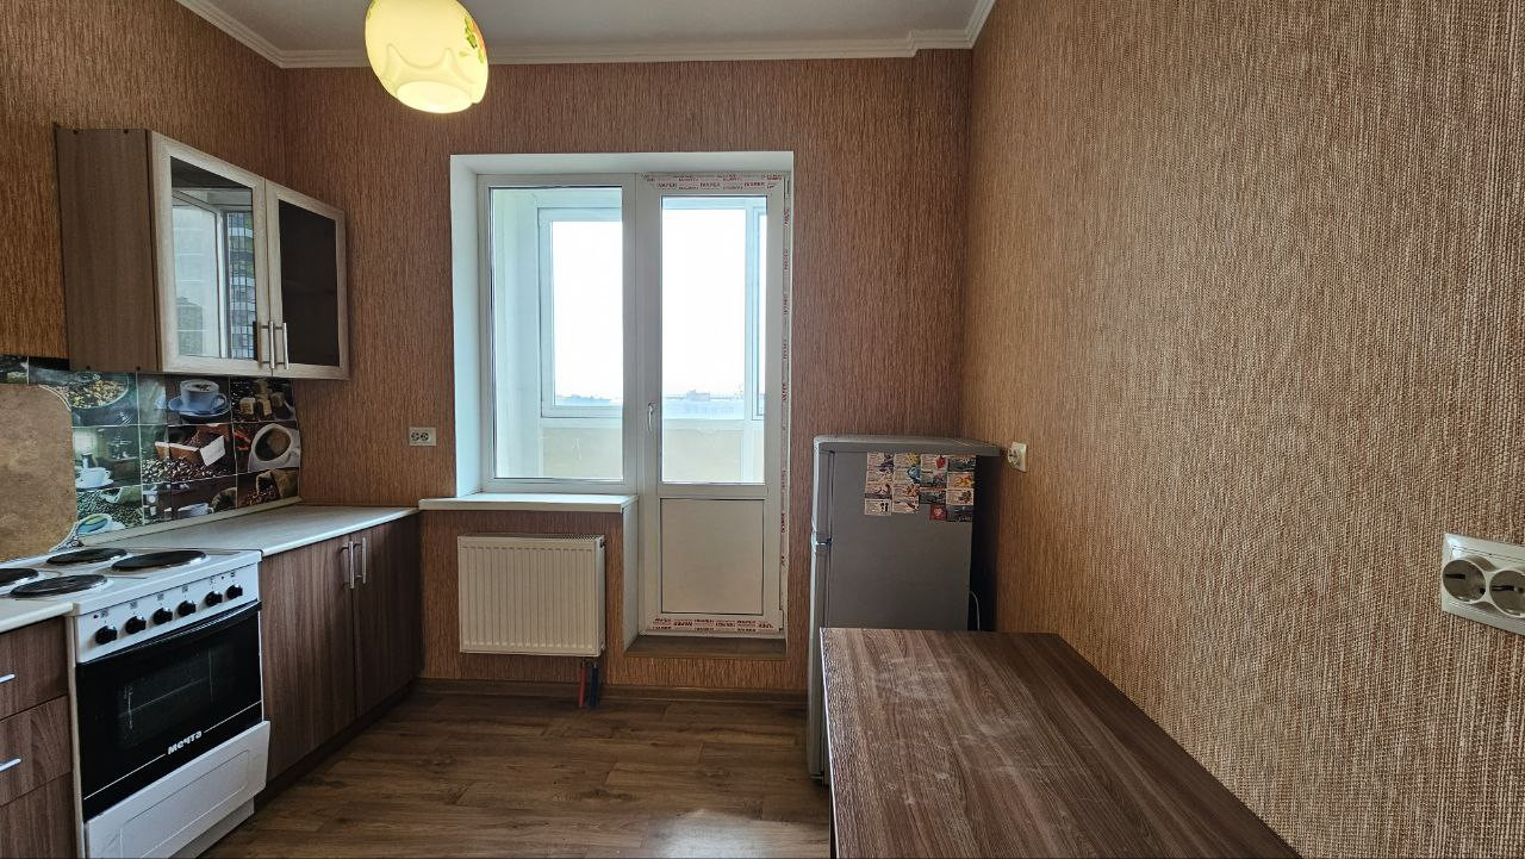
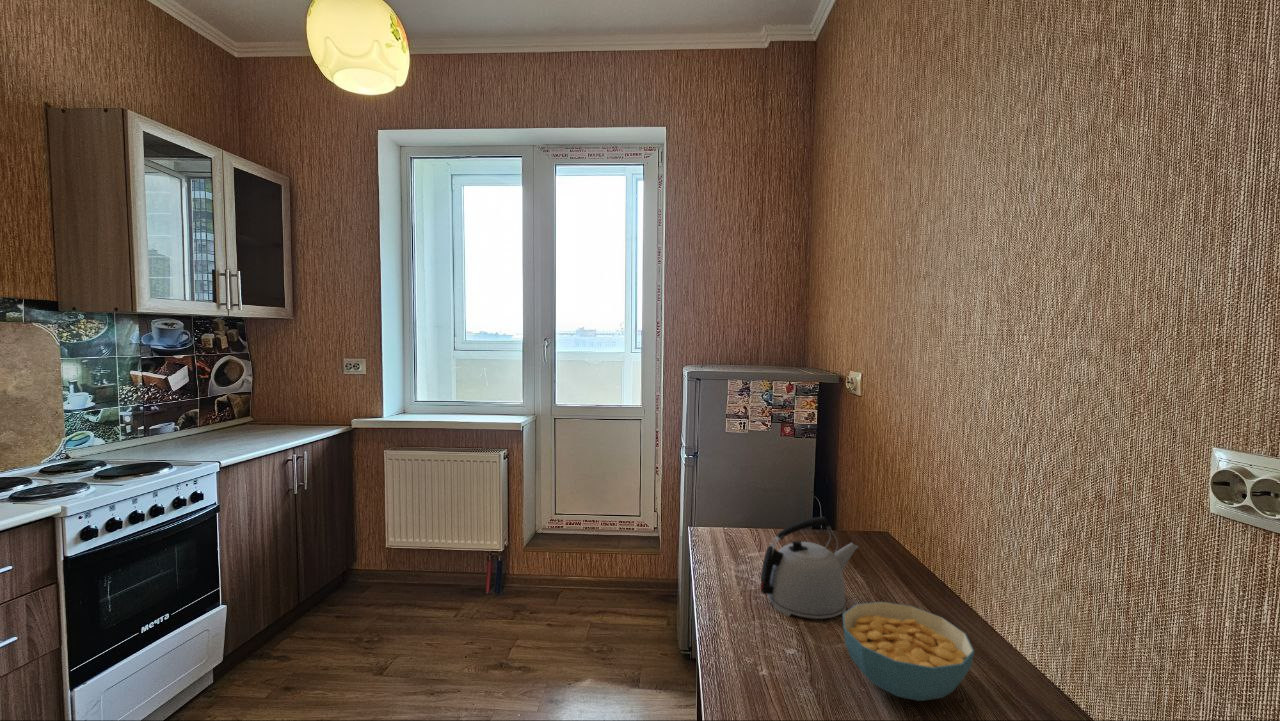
+ cereal bowl (903, 659)
+ kettle (809, 559)
